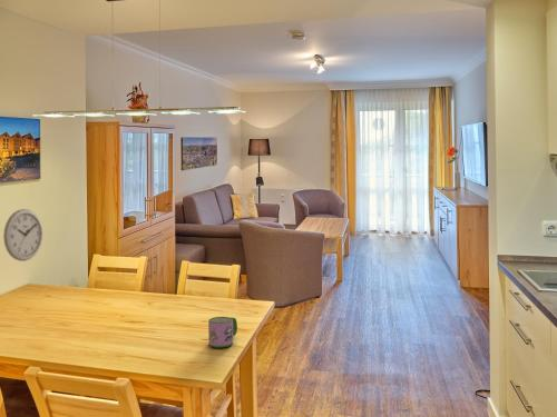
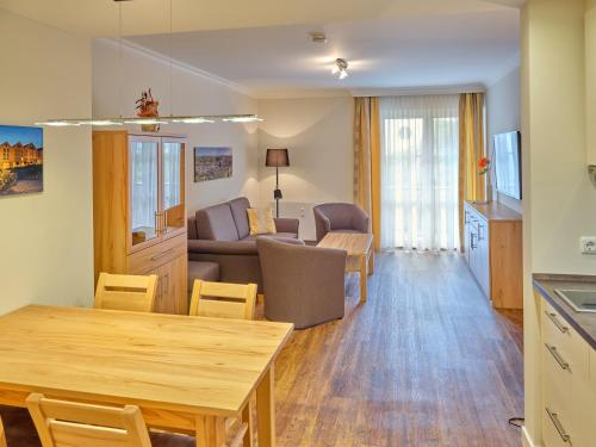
- mug (224, 330)
- wall clock (25, 235)
